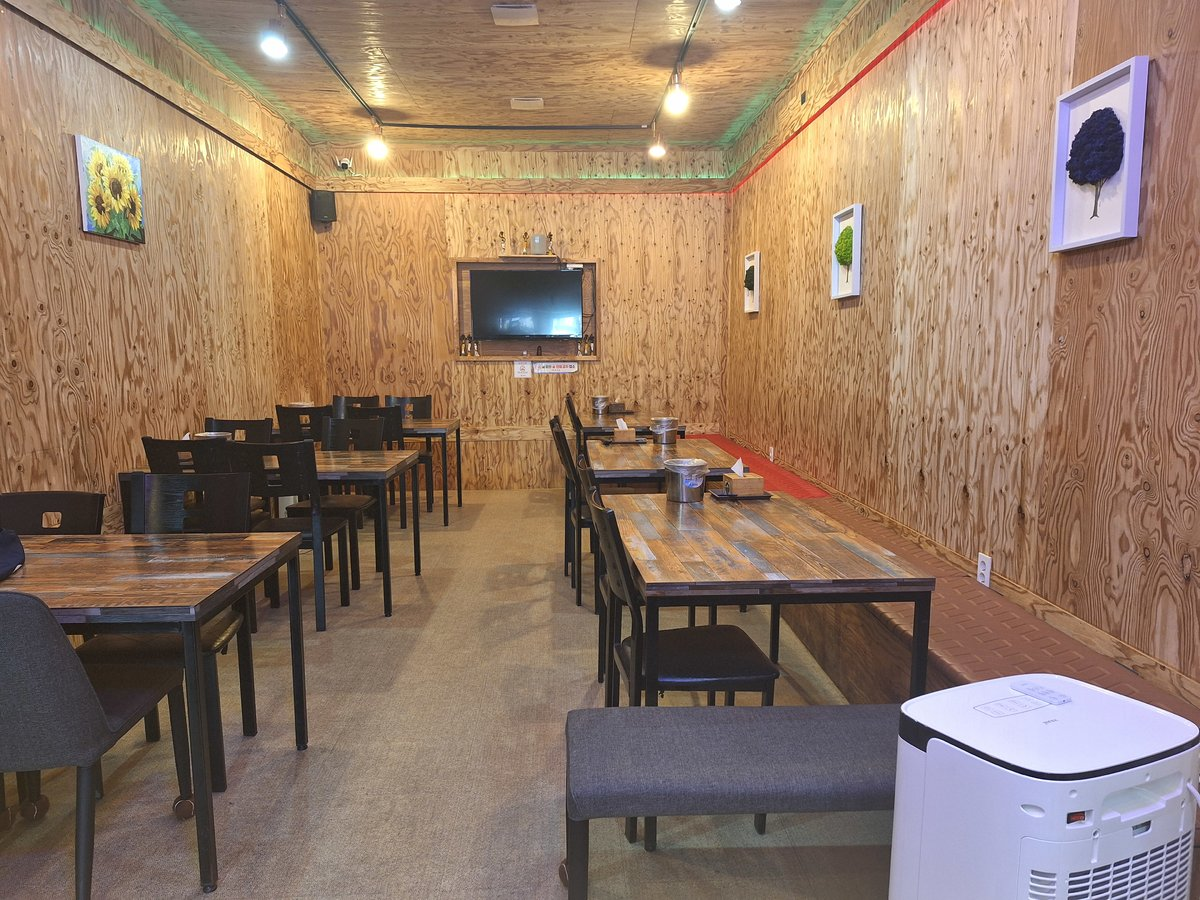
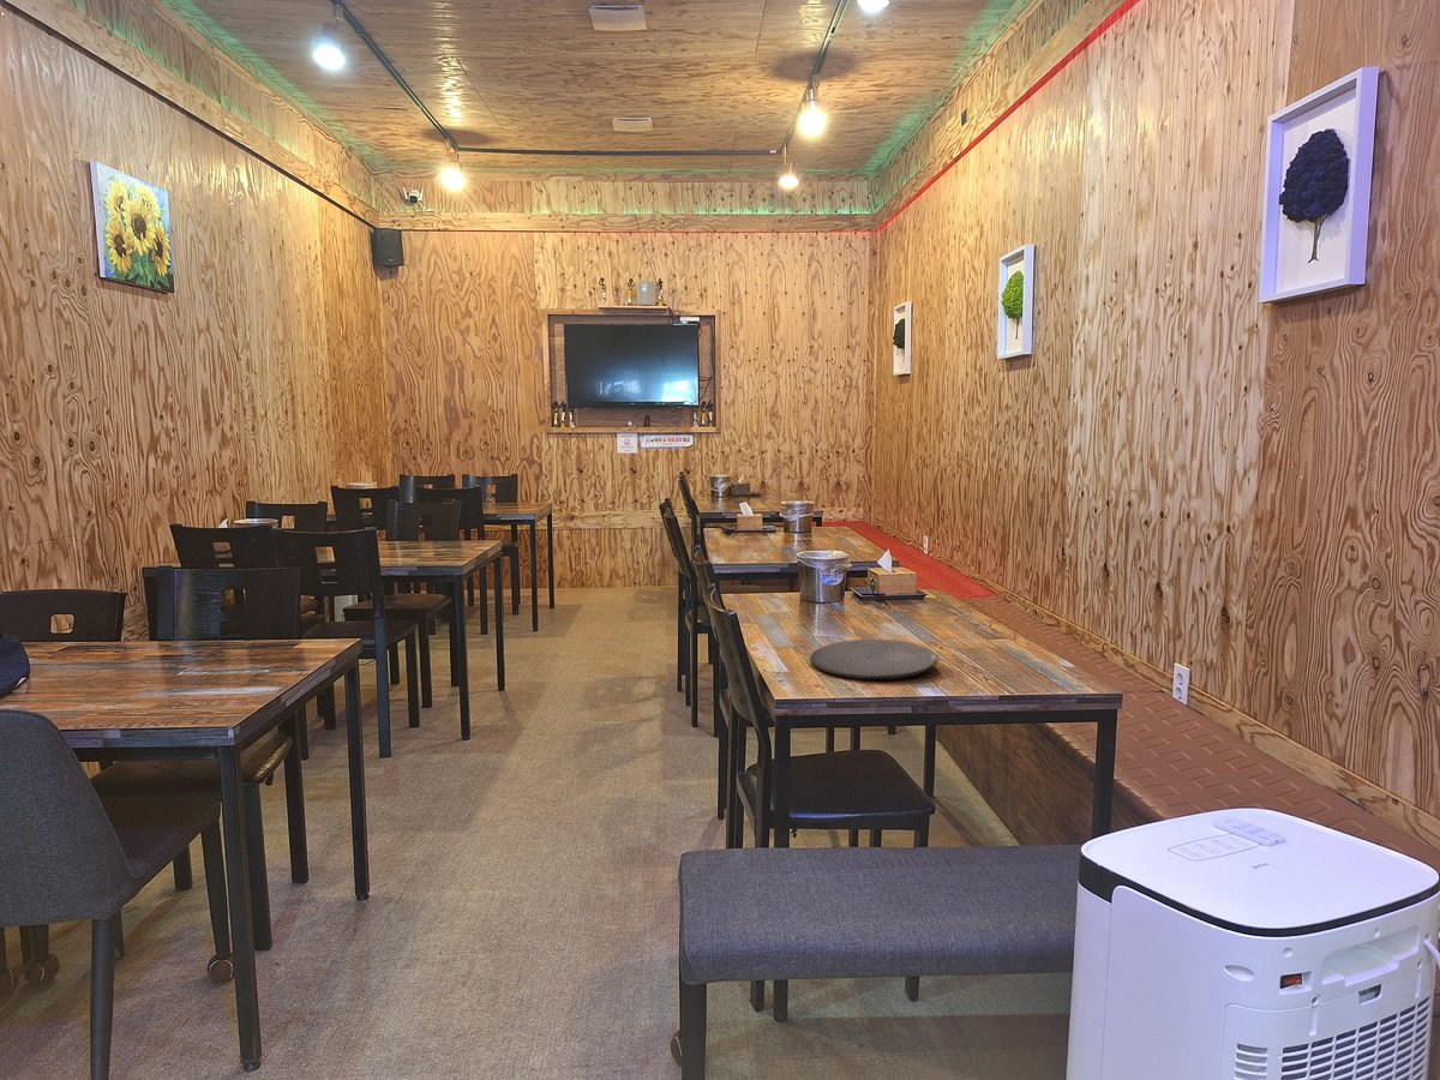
+ plate (872, 658)
